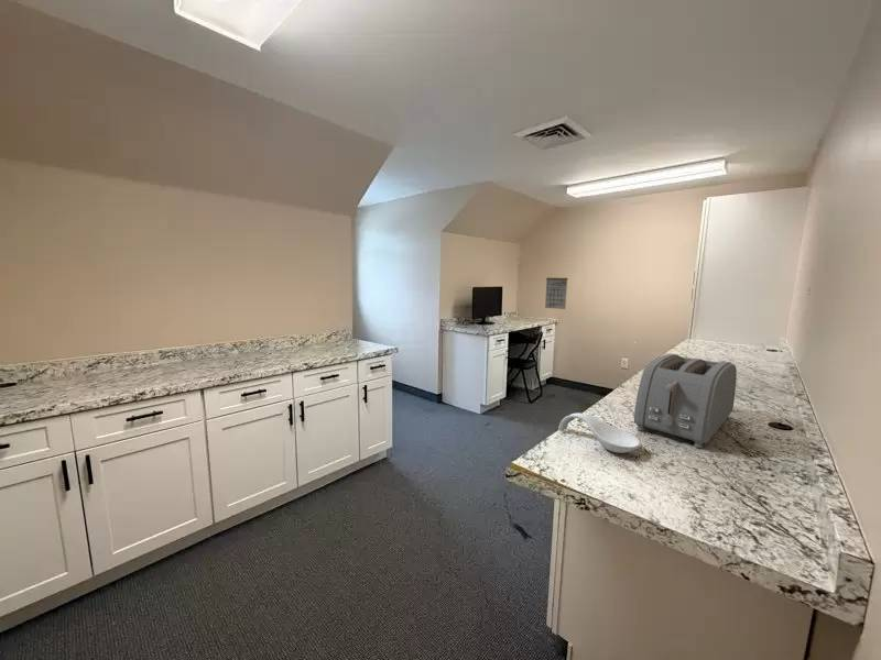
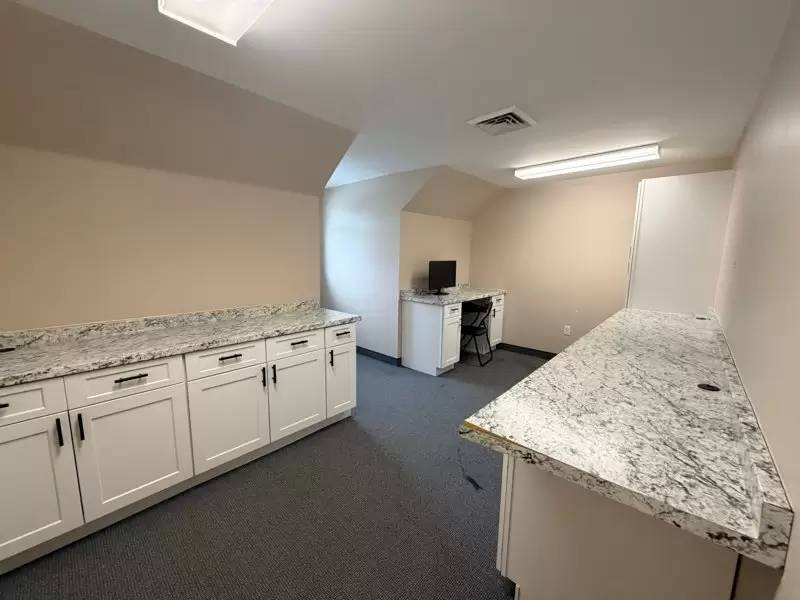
- calendar (556, 289)
- spoon rest (597, 430)
- toaster (686, 392)
